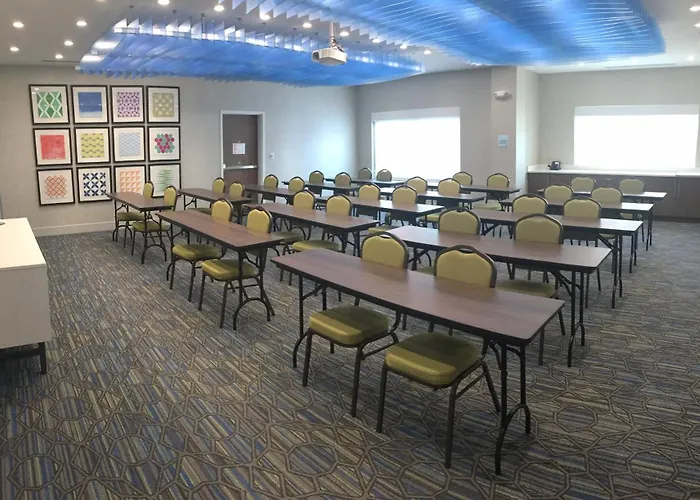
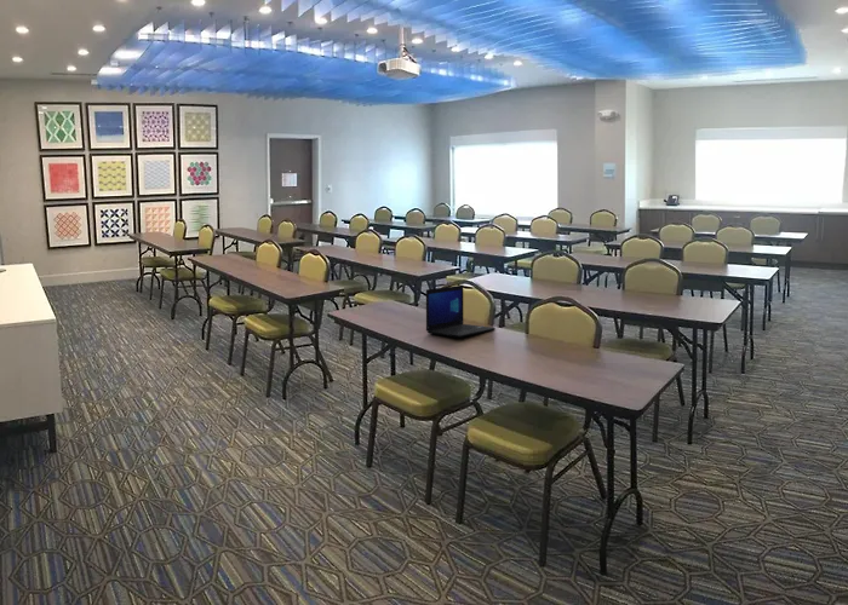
+ laptop (460, 310)
